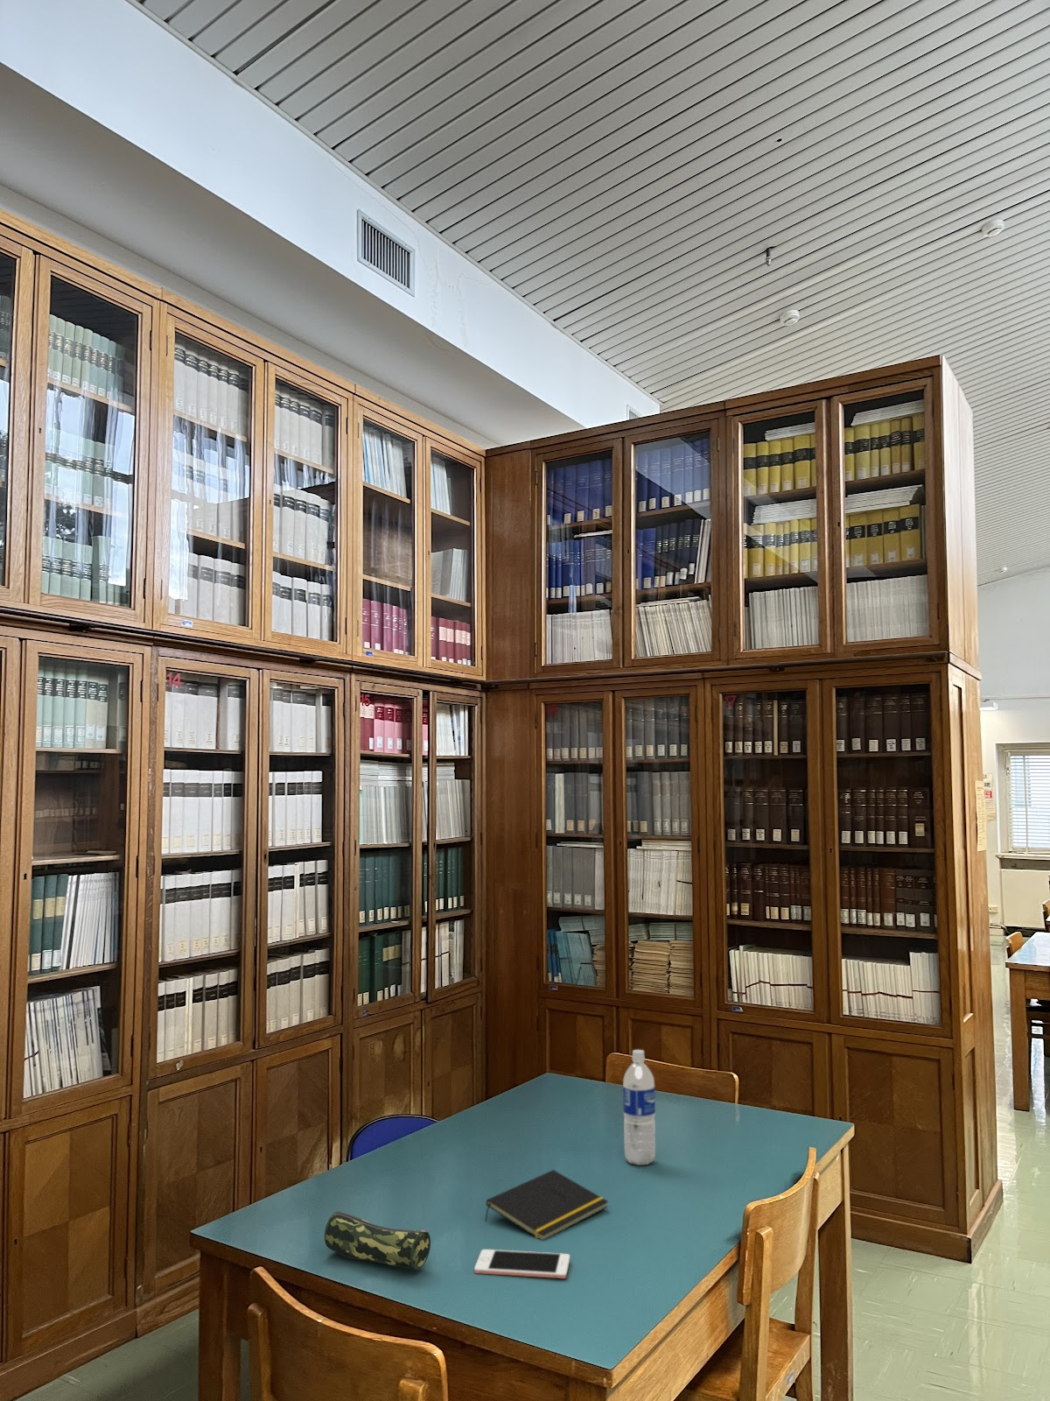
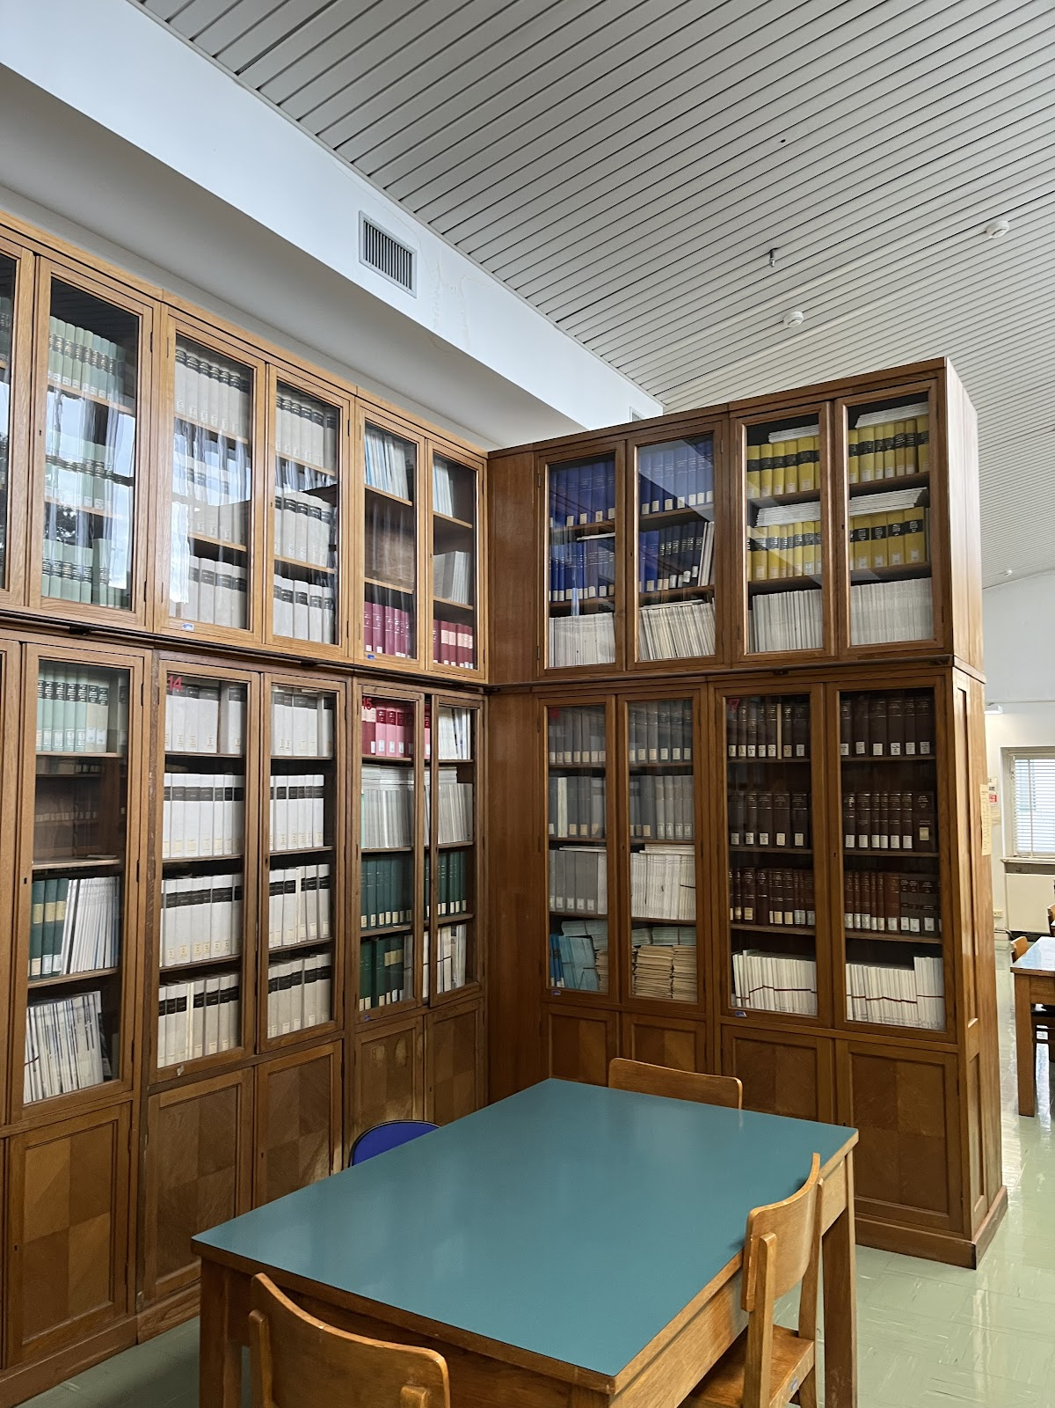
- notepad (548, 1204)
- pencil case (379, 1241)
- water bottle (639, 1106)
- cell phone (523, 1263)
